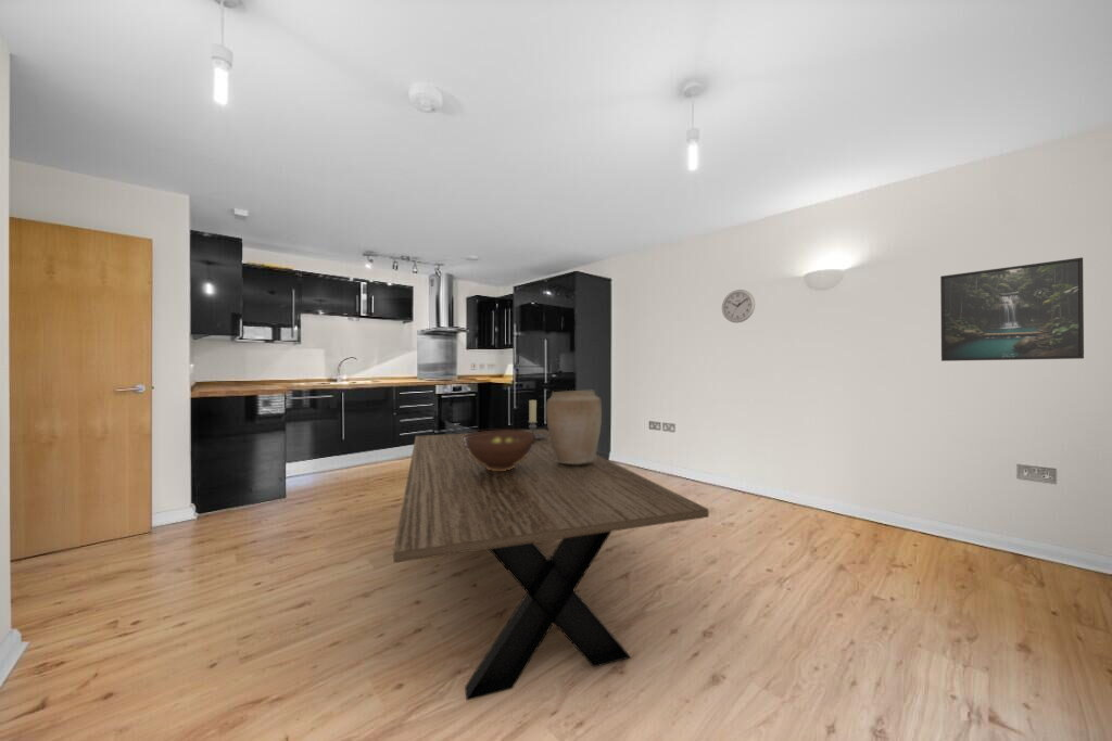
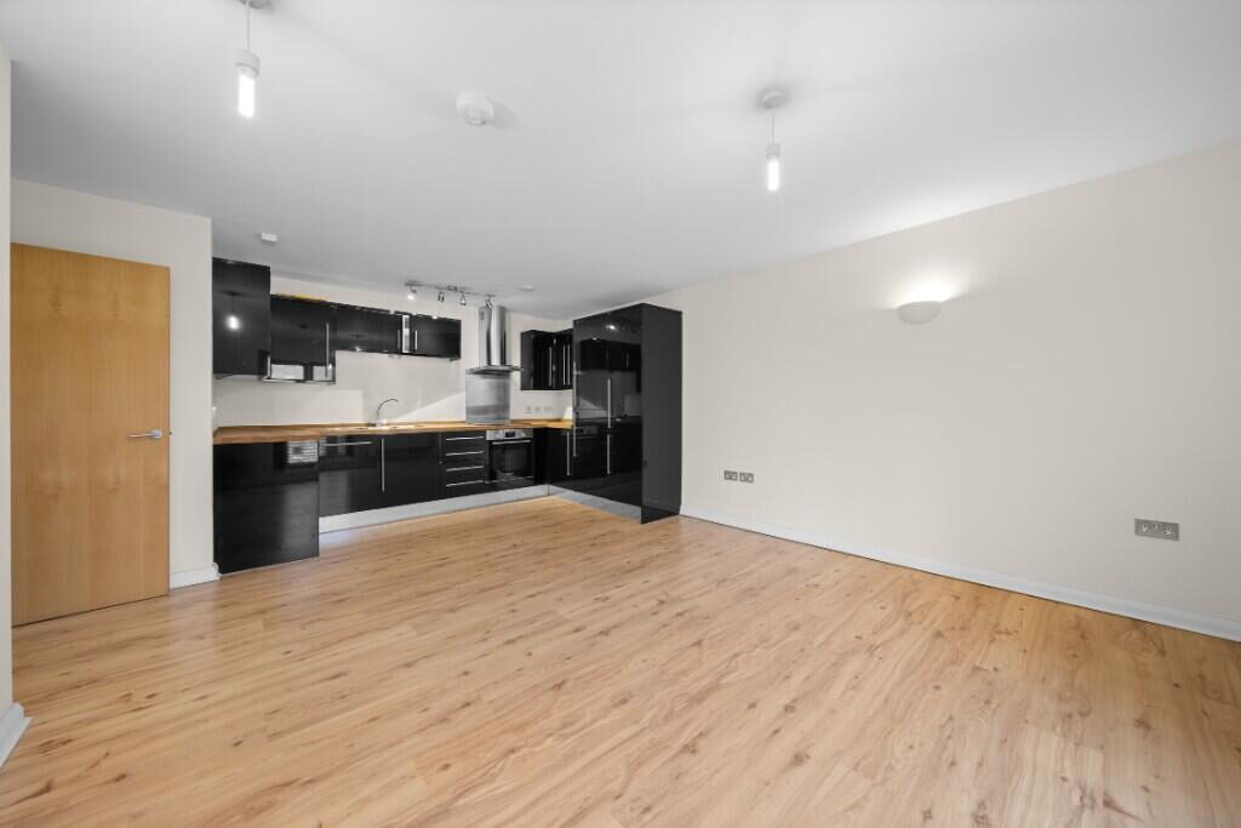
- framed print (1006, 314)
- vase (573, 425)
- candle holder (534, 419)
- wall clock (737, 306)
- dining table (508, 516)
- fruit bowl (500, 451)
